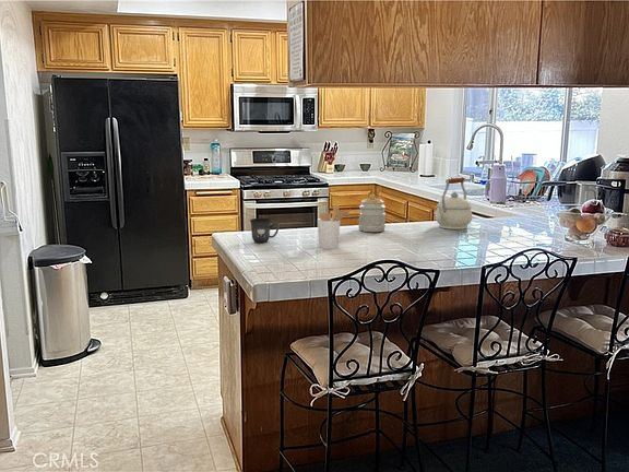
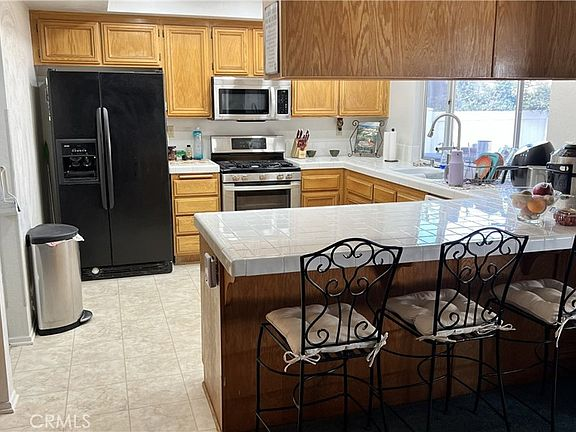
- kettle (452, 202)
- jar (371, 212)
- utensil holder (333, 226)
- mug (264, 231)
